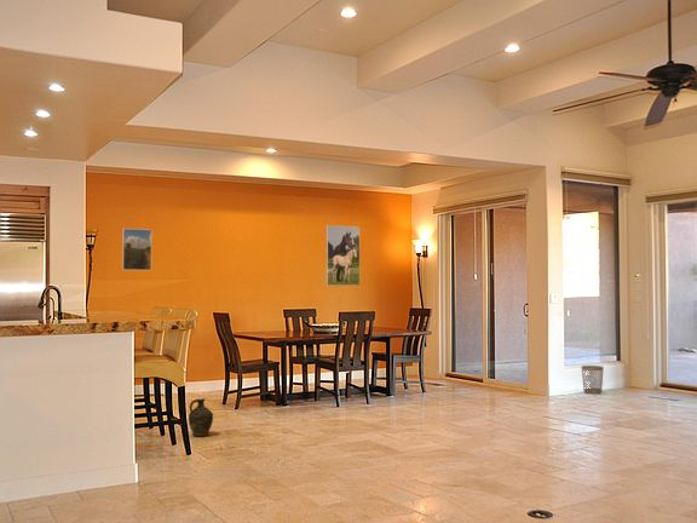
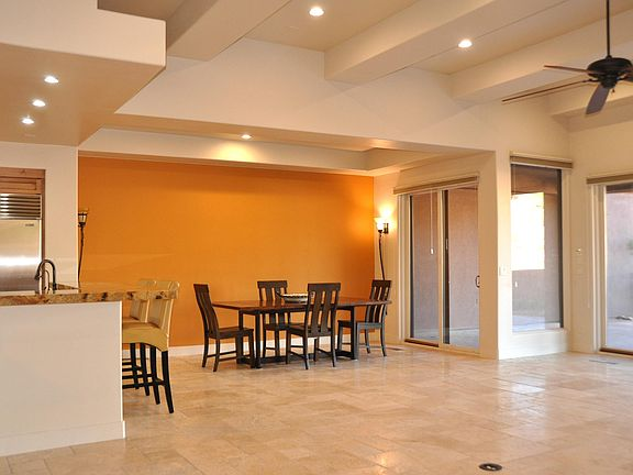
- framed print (137, 249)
- ceramic jug (201, 416)
- wastebasket (592, 379)
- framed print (342, 255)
